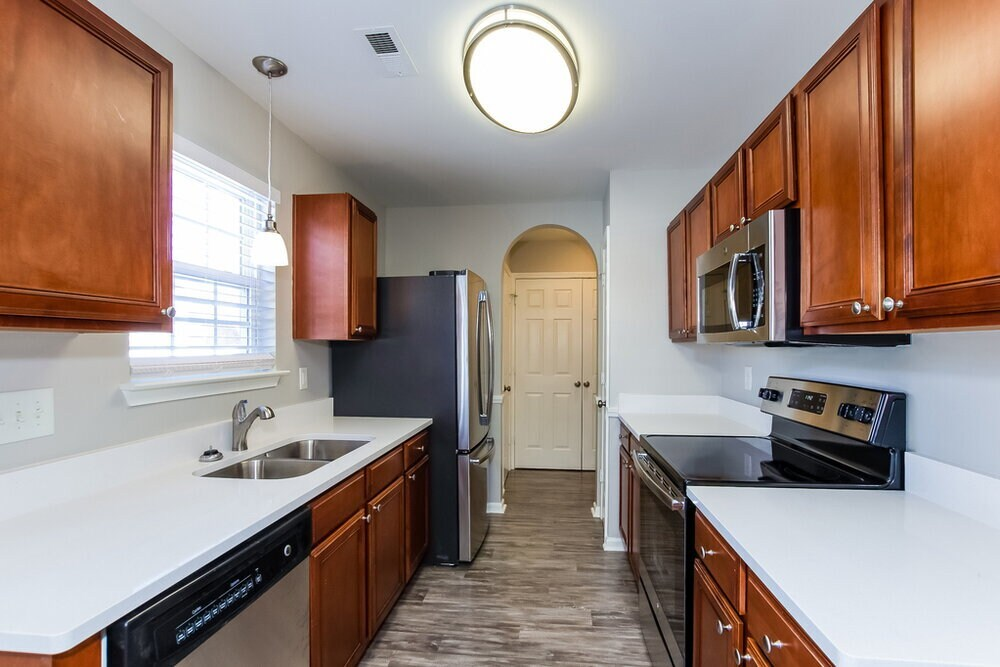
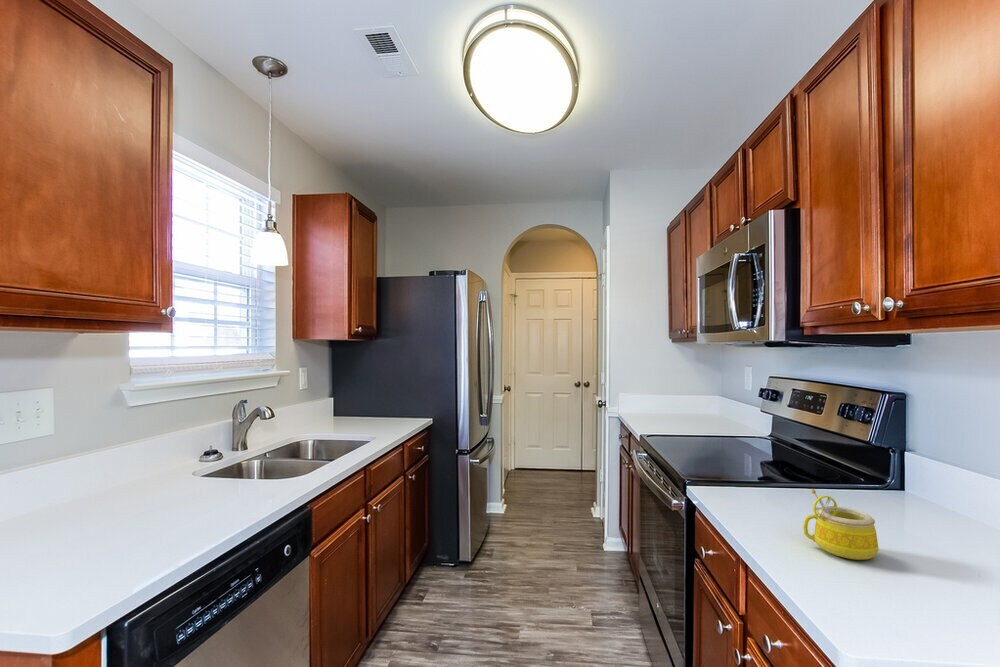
+ mug (839, 521)
